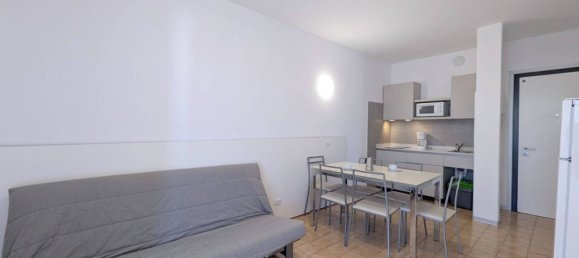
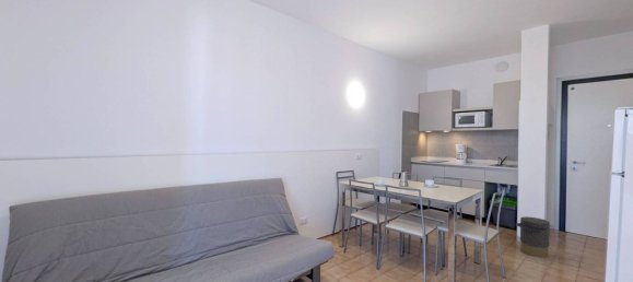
+ trash can (531, 237)
